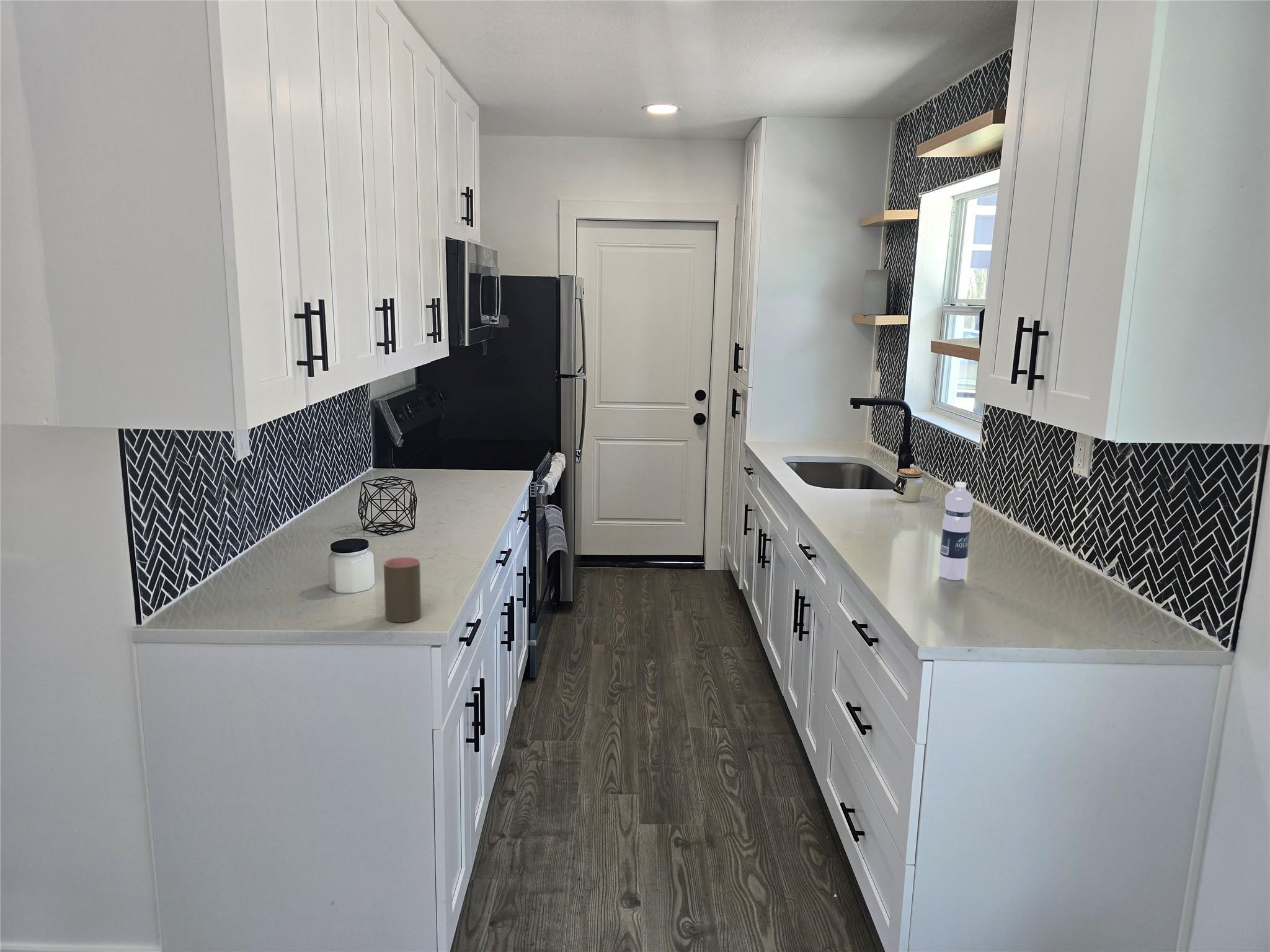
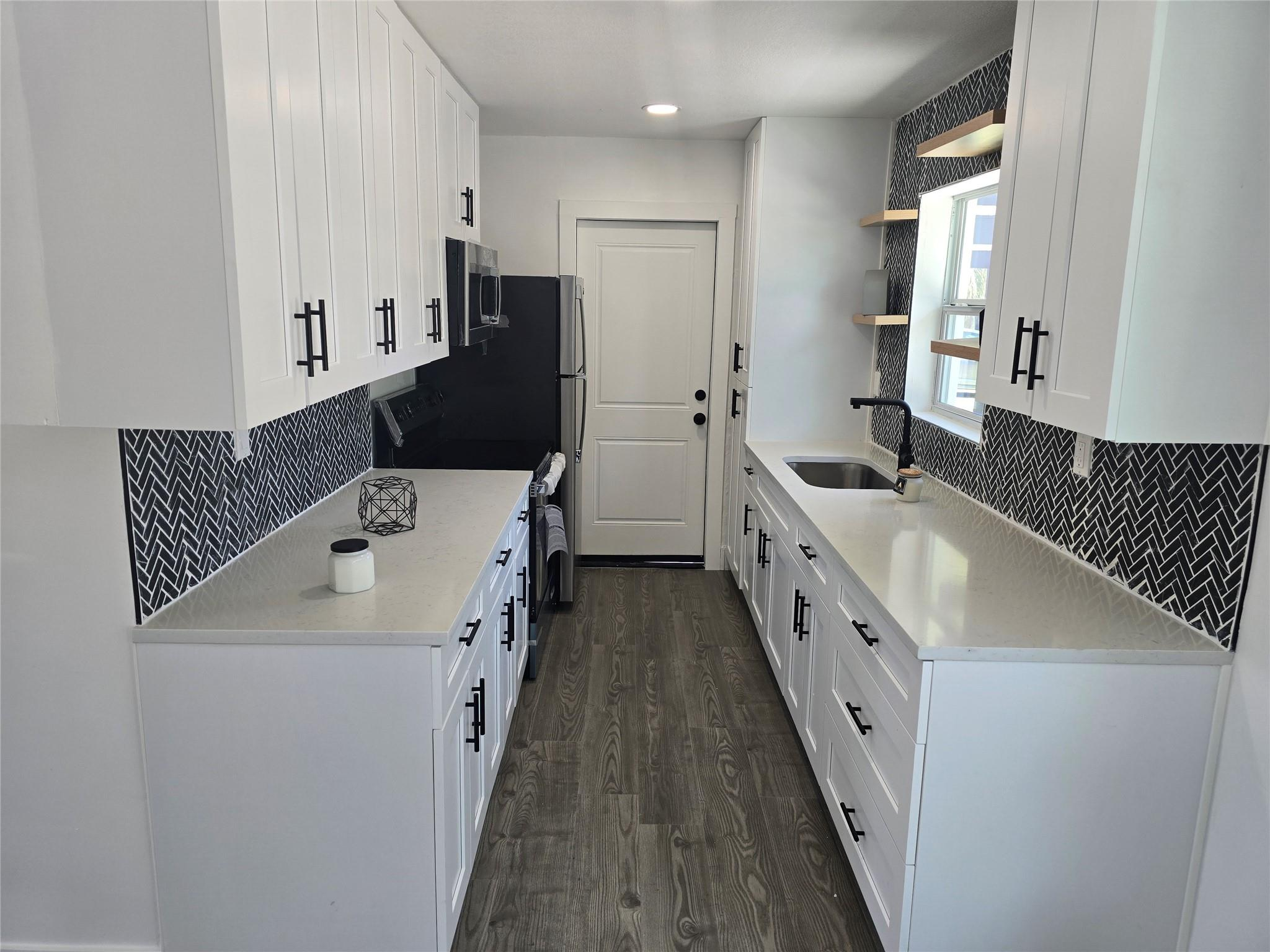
- cup (402, 589)
- water bottle (956, 530)
